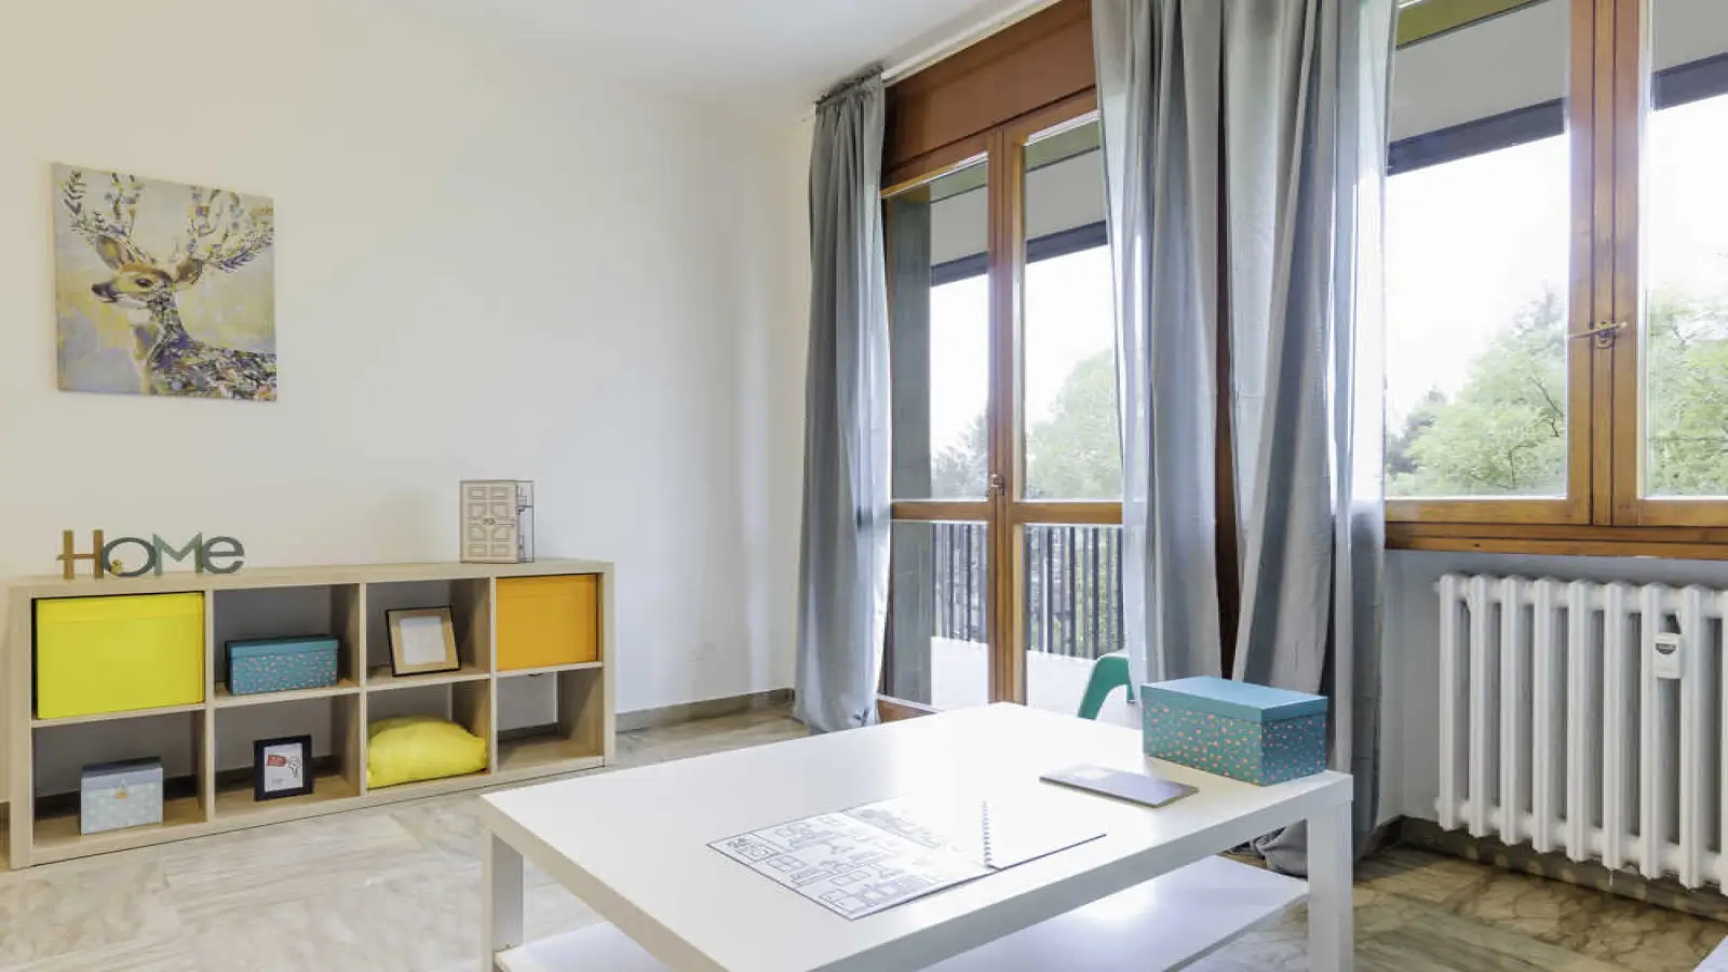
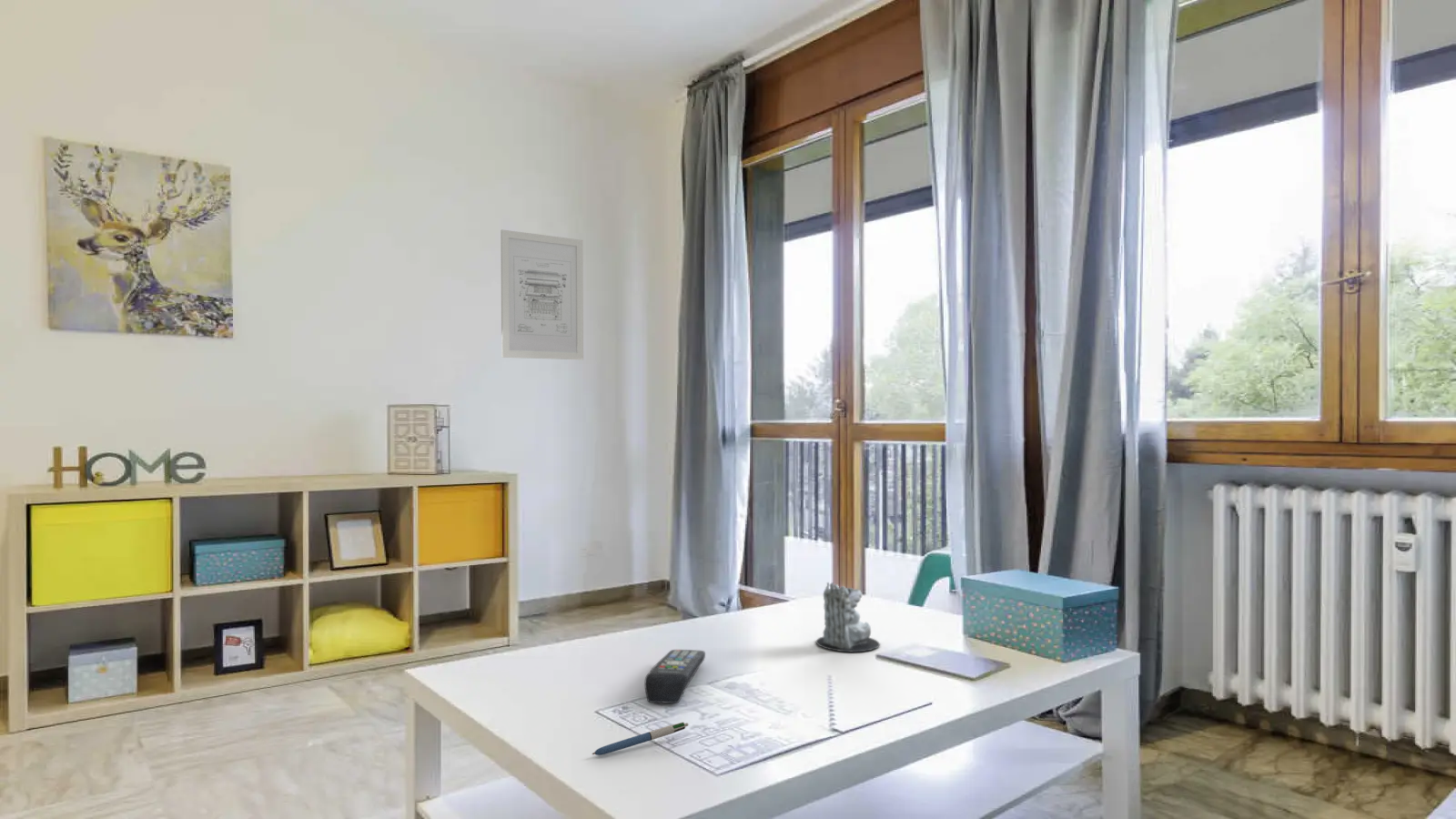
+ remote control (676, 670)
+ wall art (543, 297)
+ candle (847, 612)
+ pen (641, 737)
